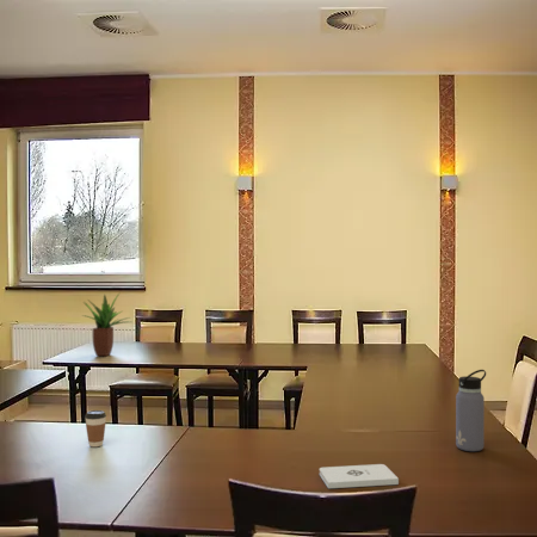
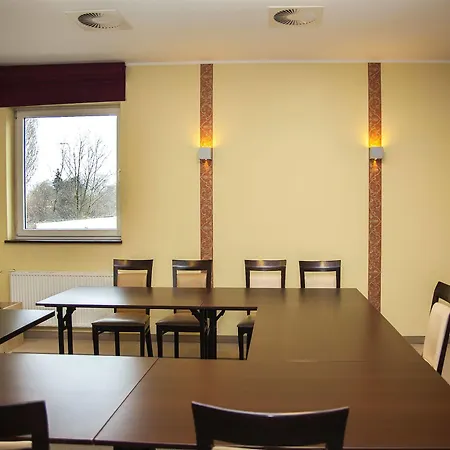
- water bottle (470, 407)
- potted plant (107, 323)
- notepad (357, 475)
- coffee cup (95, 428)
